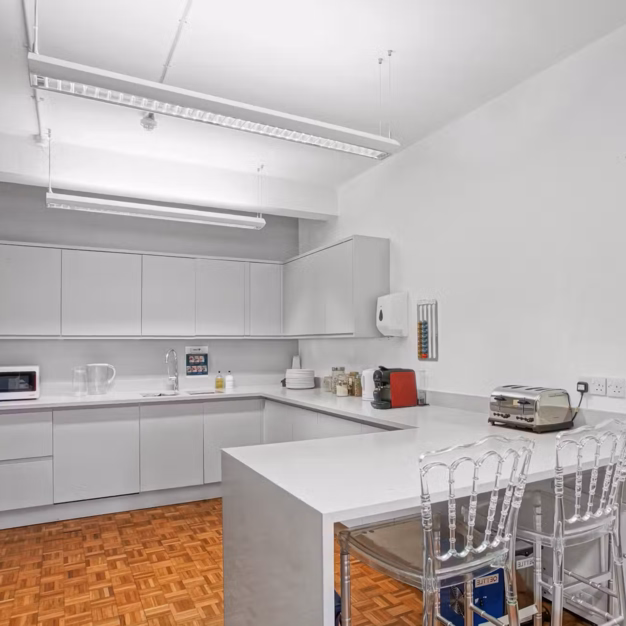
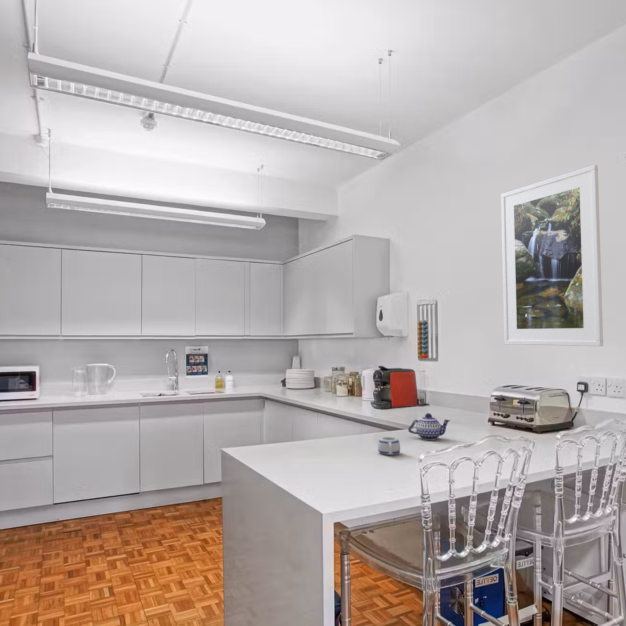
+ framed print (546, 262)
+ teapot (429, 425)
+ mug (389, 446)
